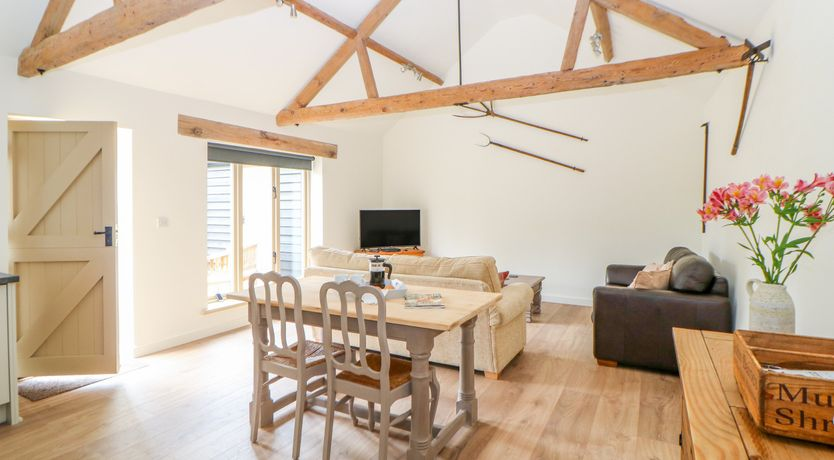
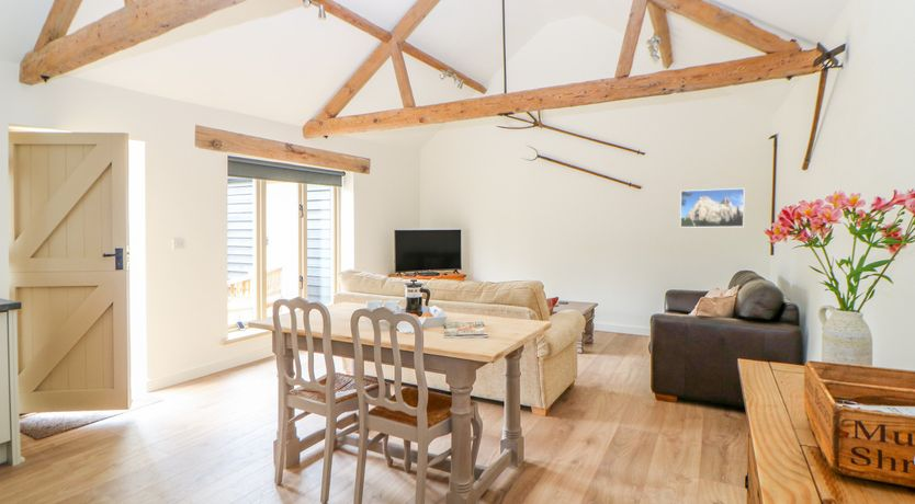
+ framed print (711, 208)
